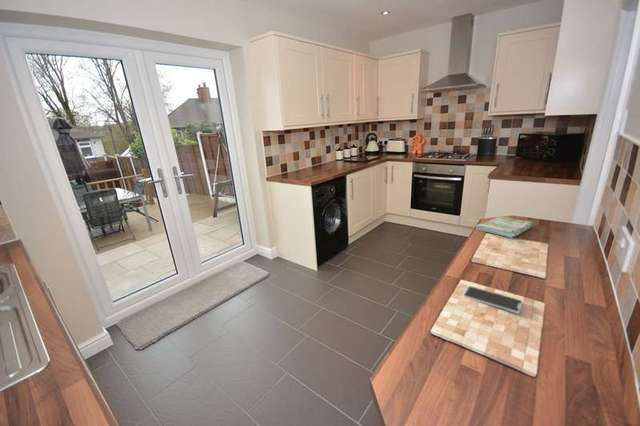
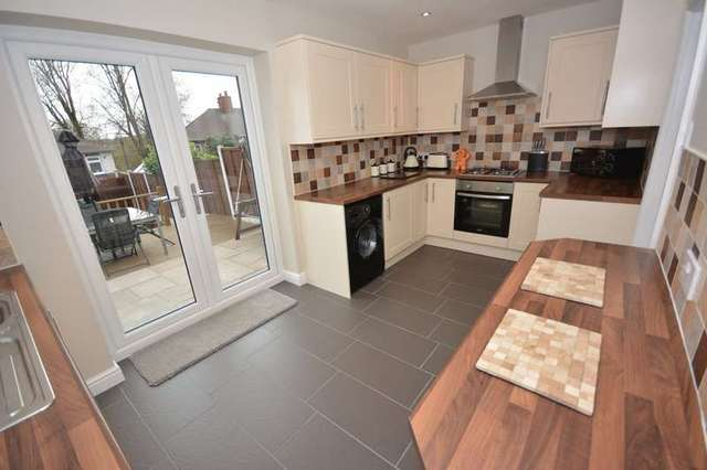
- dish towel (505, 224)
- smartphone (491, 298)
